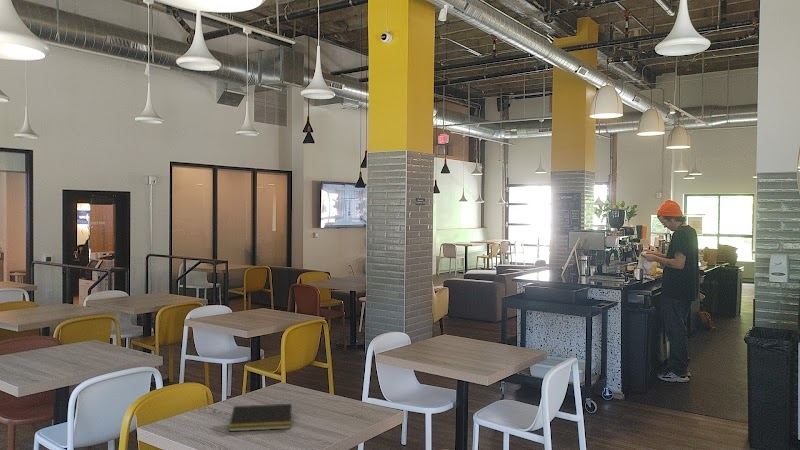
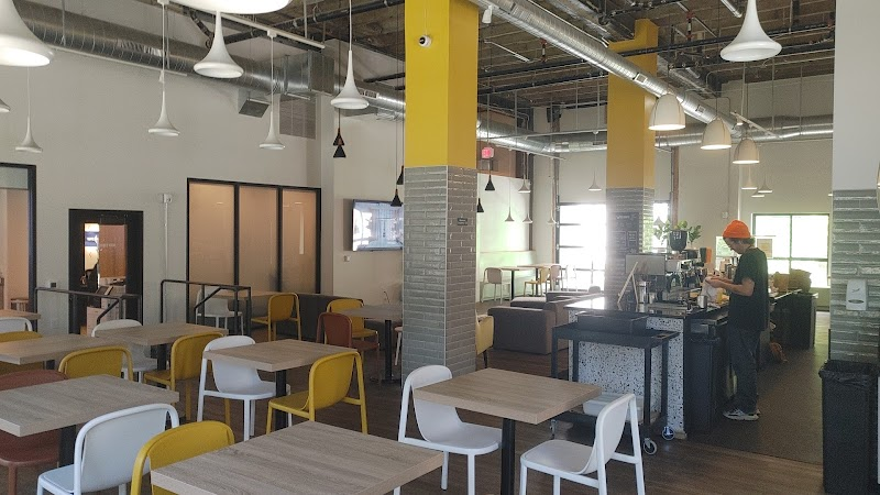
- notepad (261, 417)
